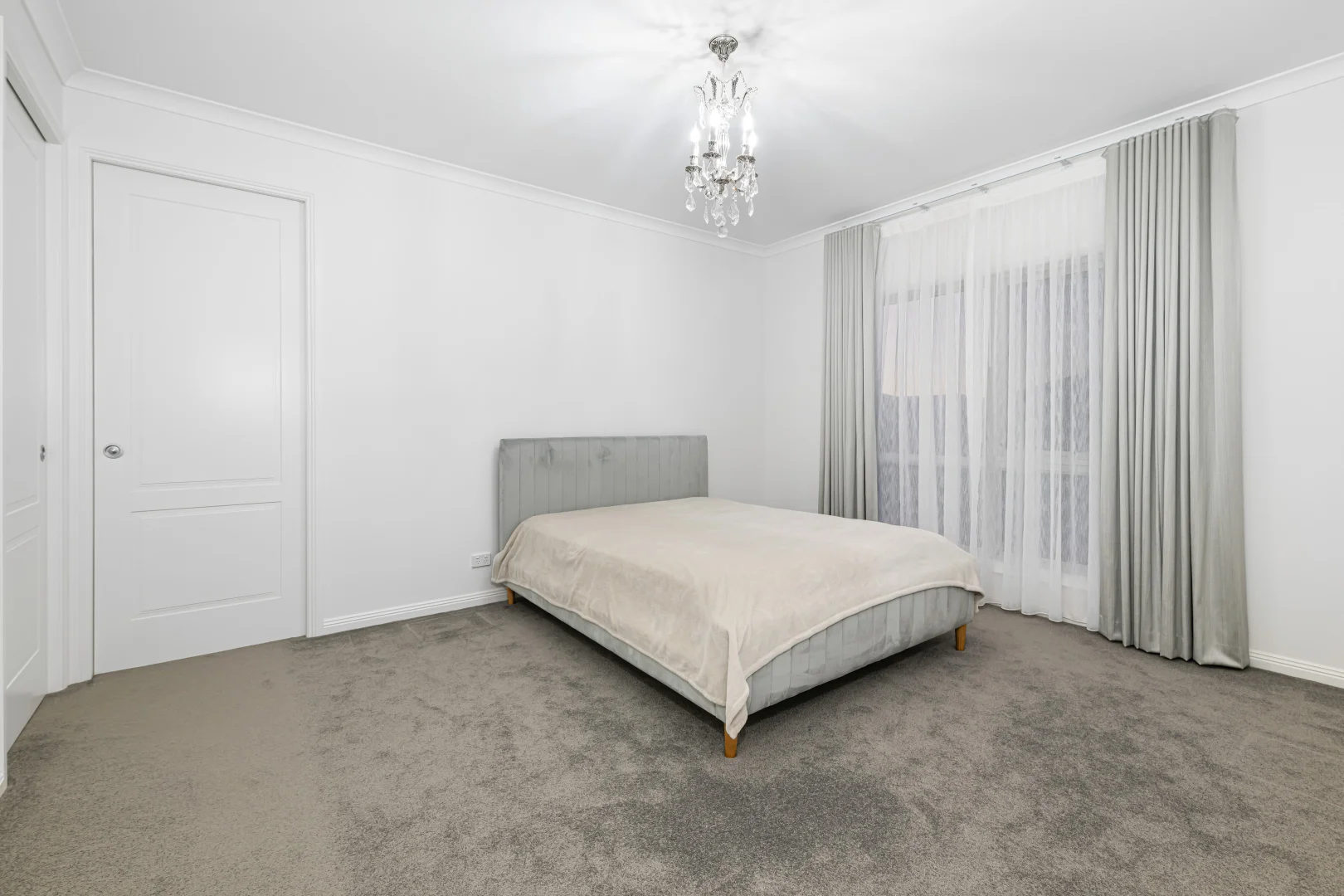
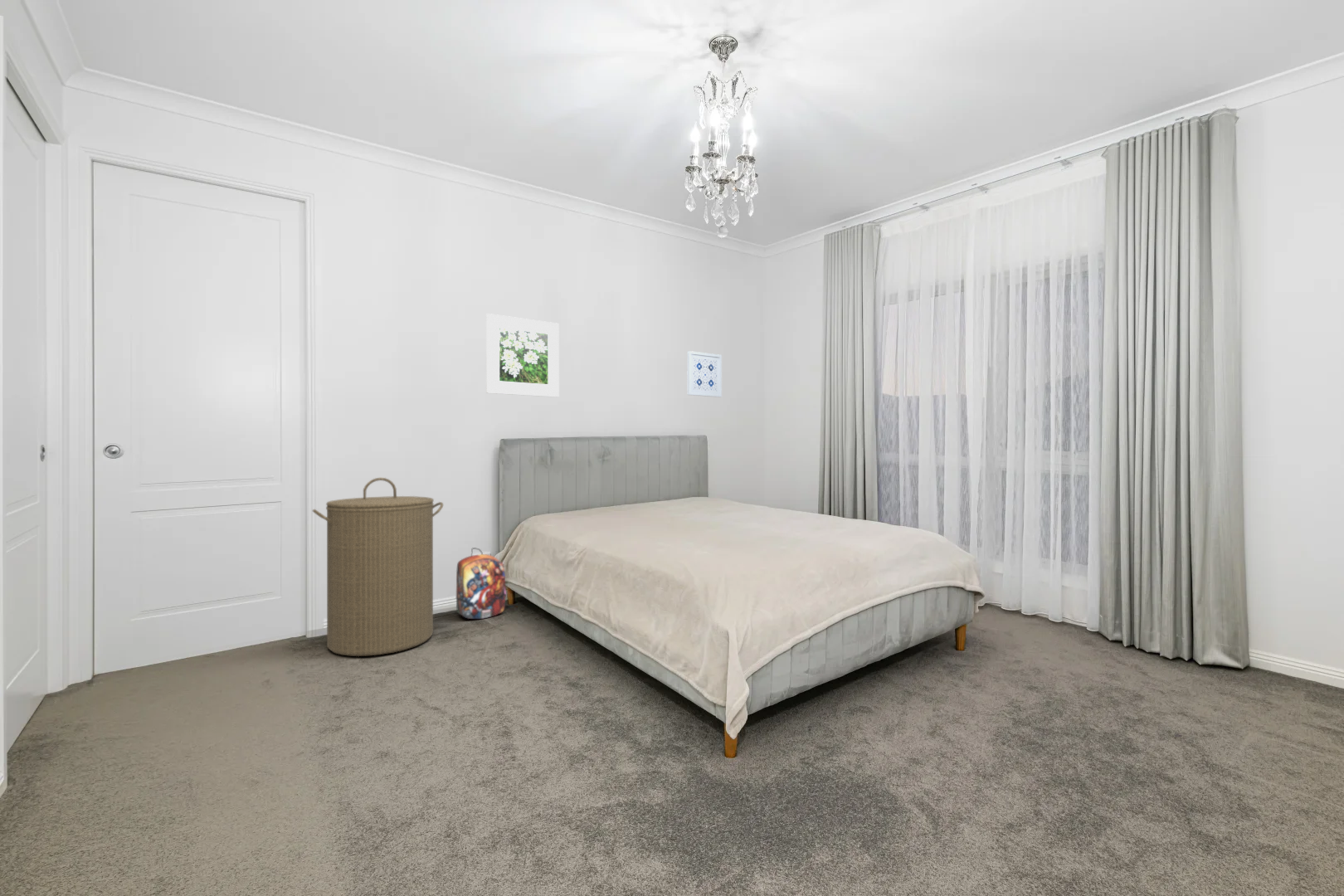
+ laundry hamper (382, 558)
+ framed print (523, 357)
+ backpack (480, 582)
+ wall art (704, 374)
